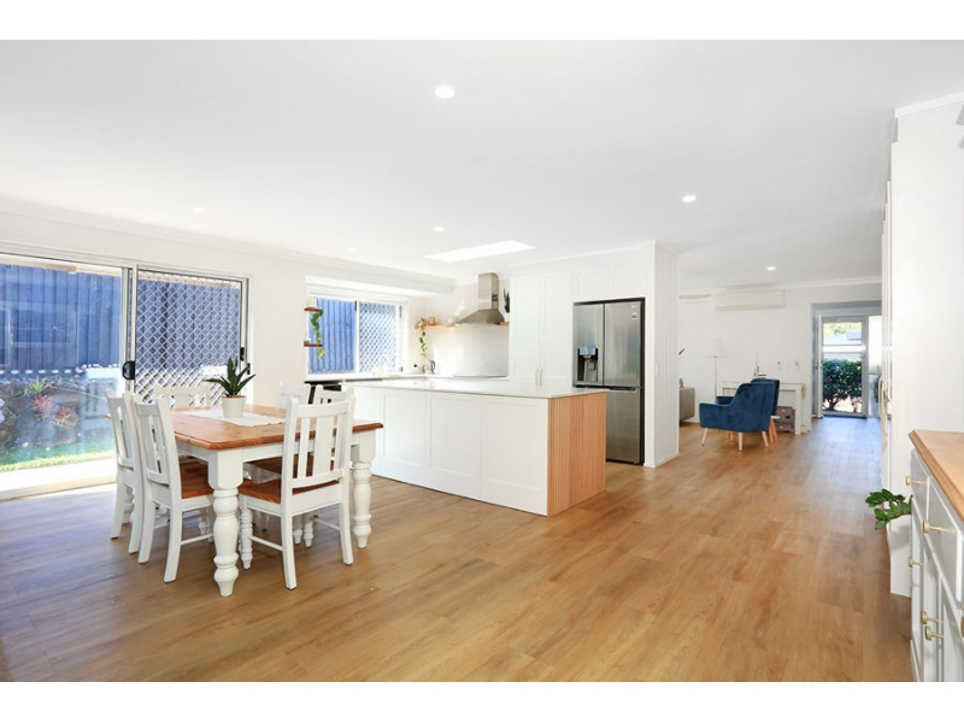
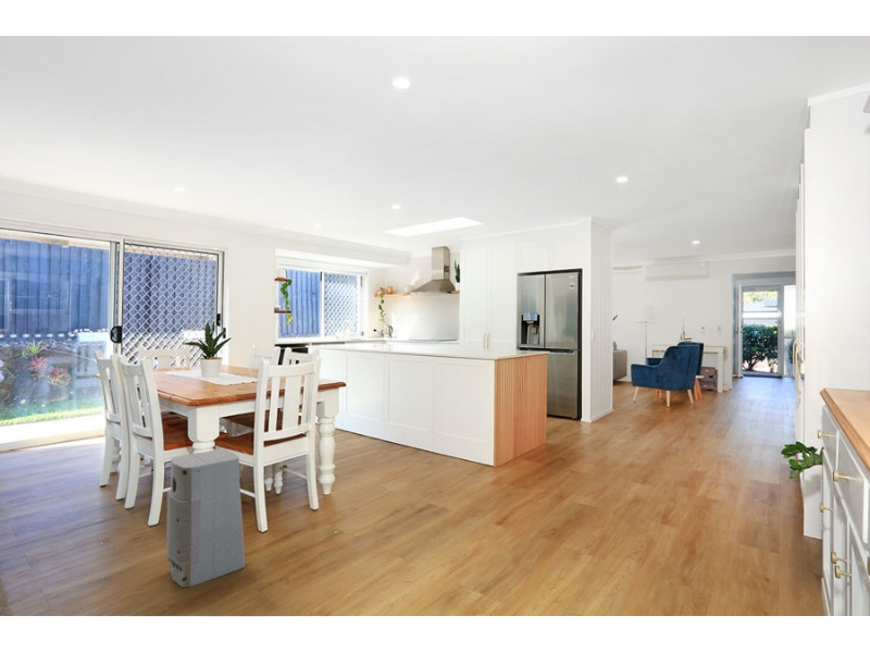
+ air purifier (206, 513)
